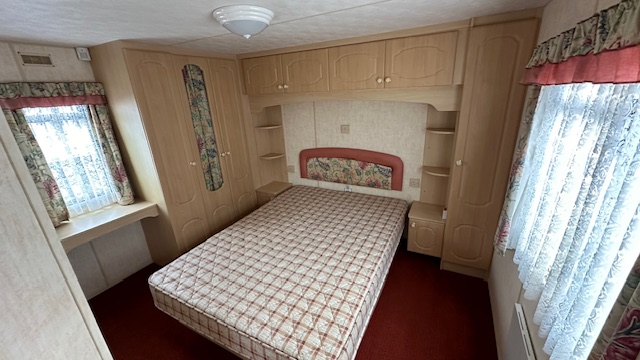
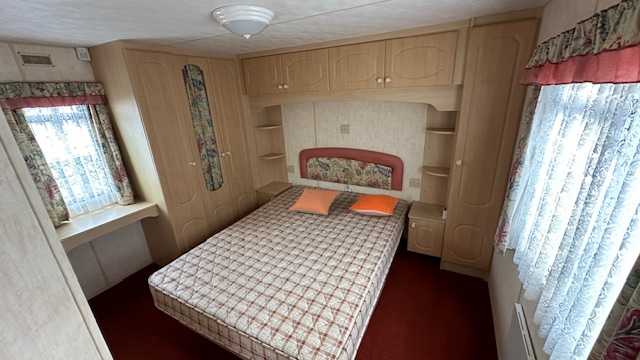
+ pillow (315, 200)
+ pillow (374, 204)
